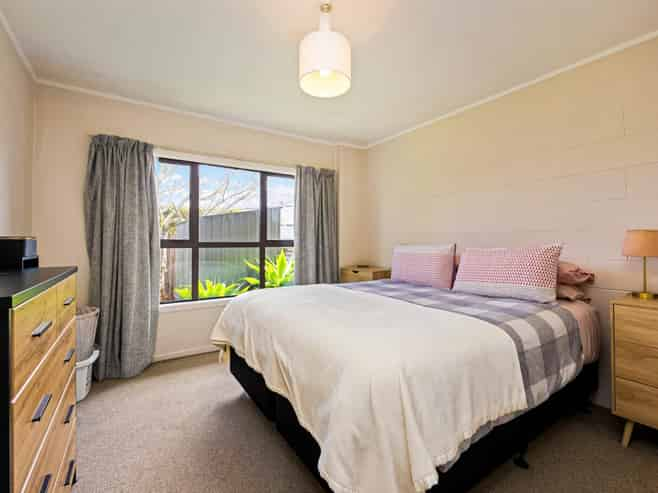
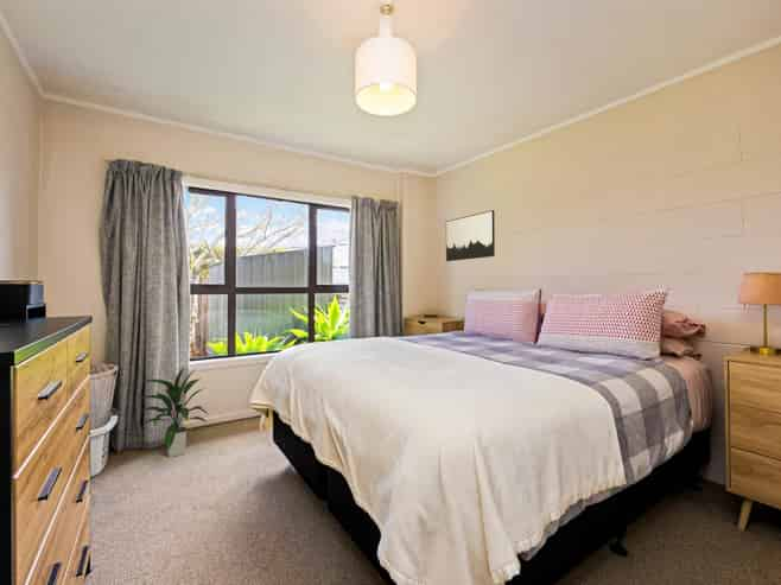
+ indoor plant (173, 412)
+ wall art (468, 237)
